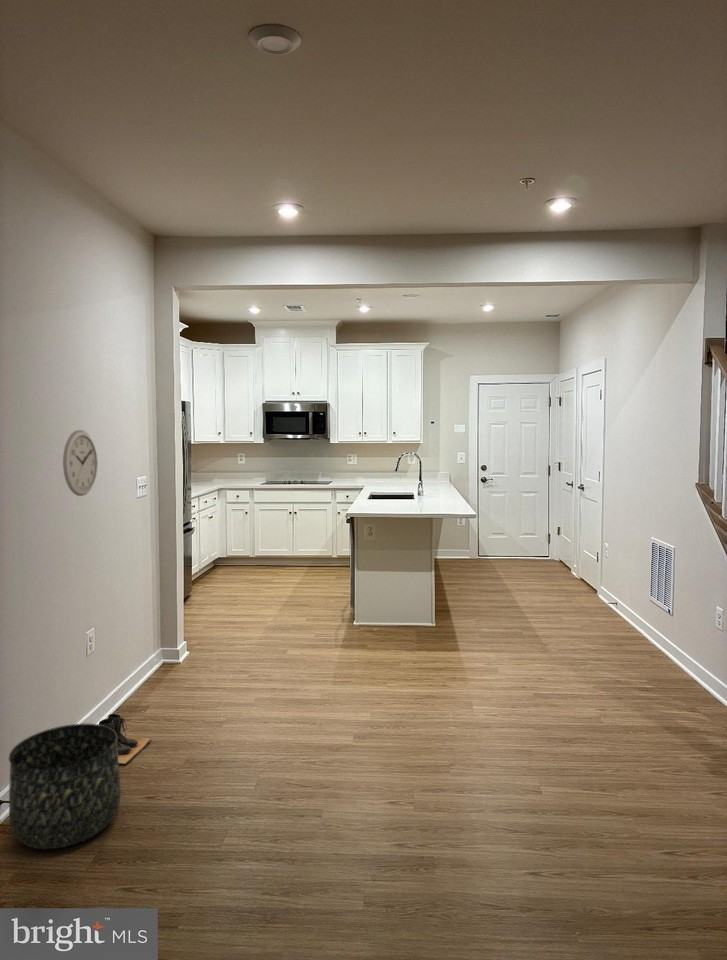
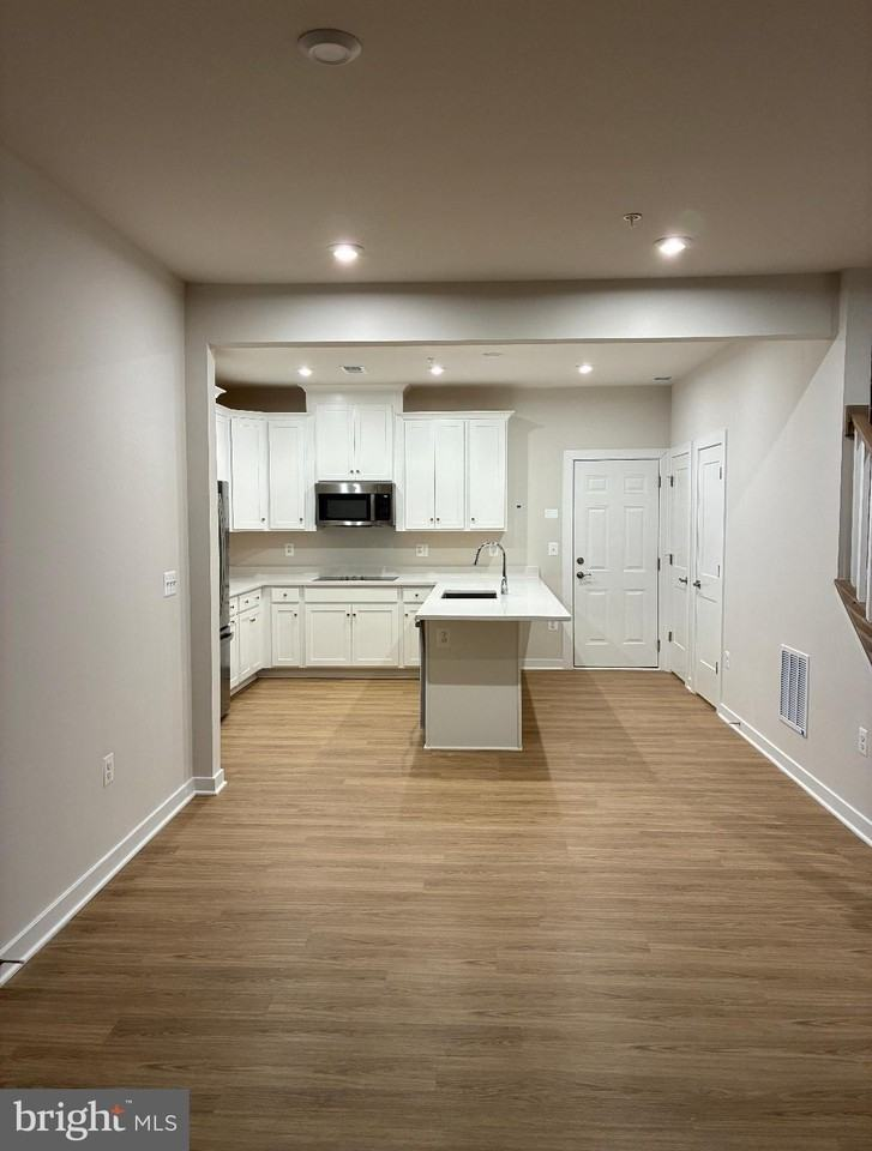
- boots (116, 733)
- wall clock (82, 463)
- basket (66, 784)
